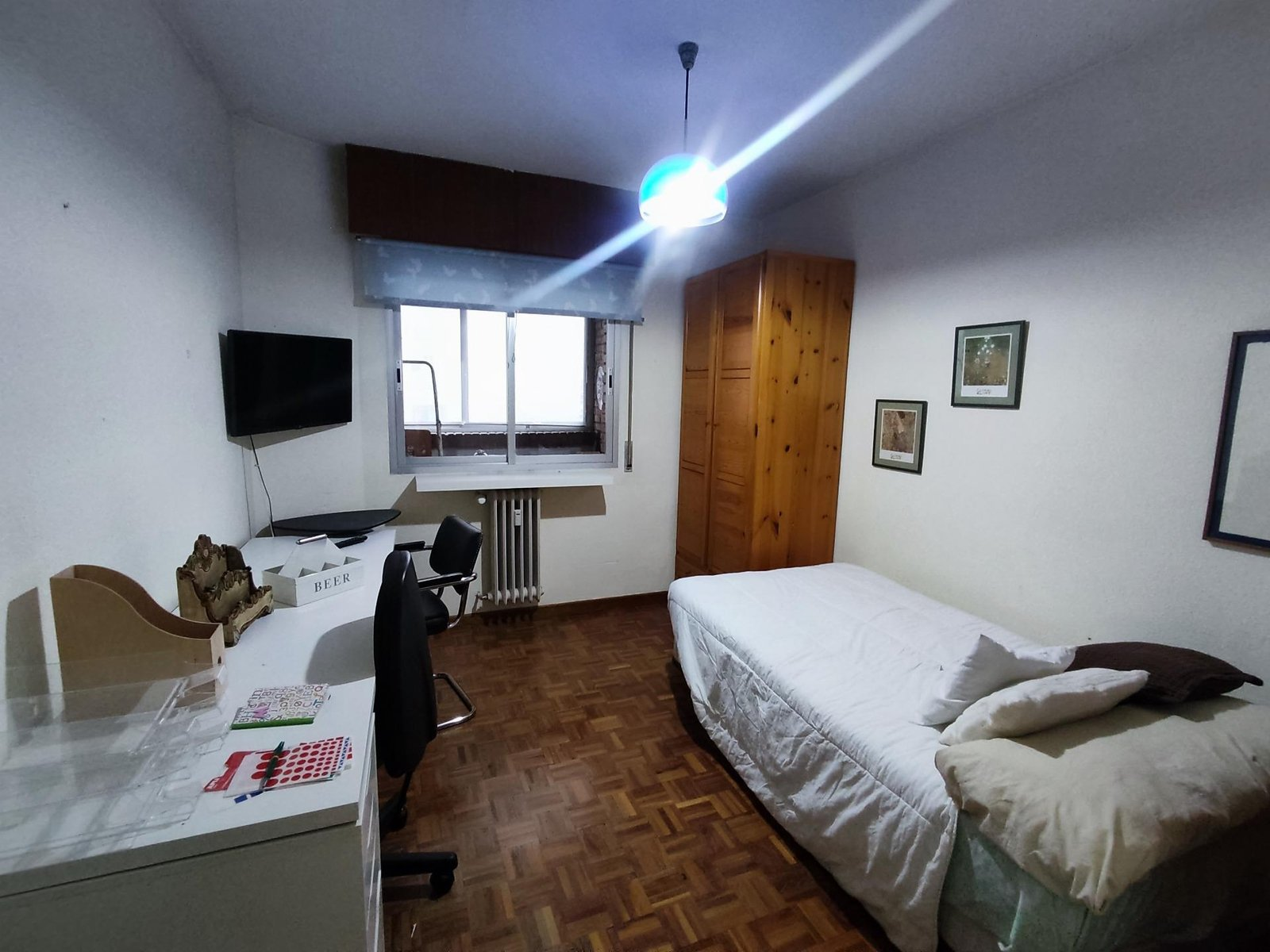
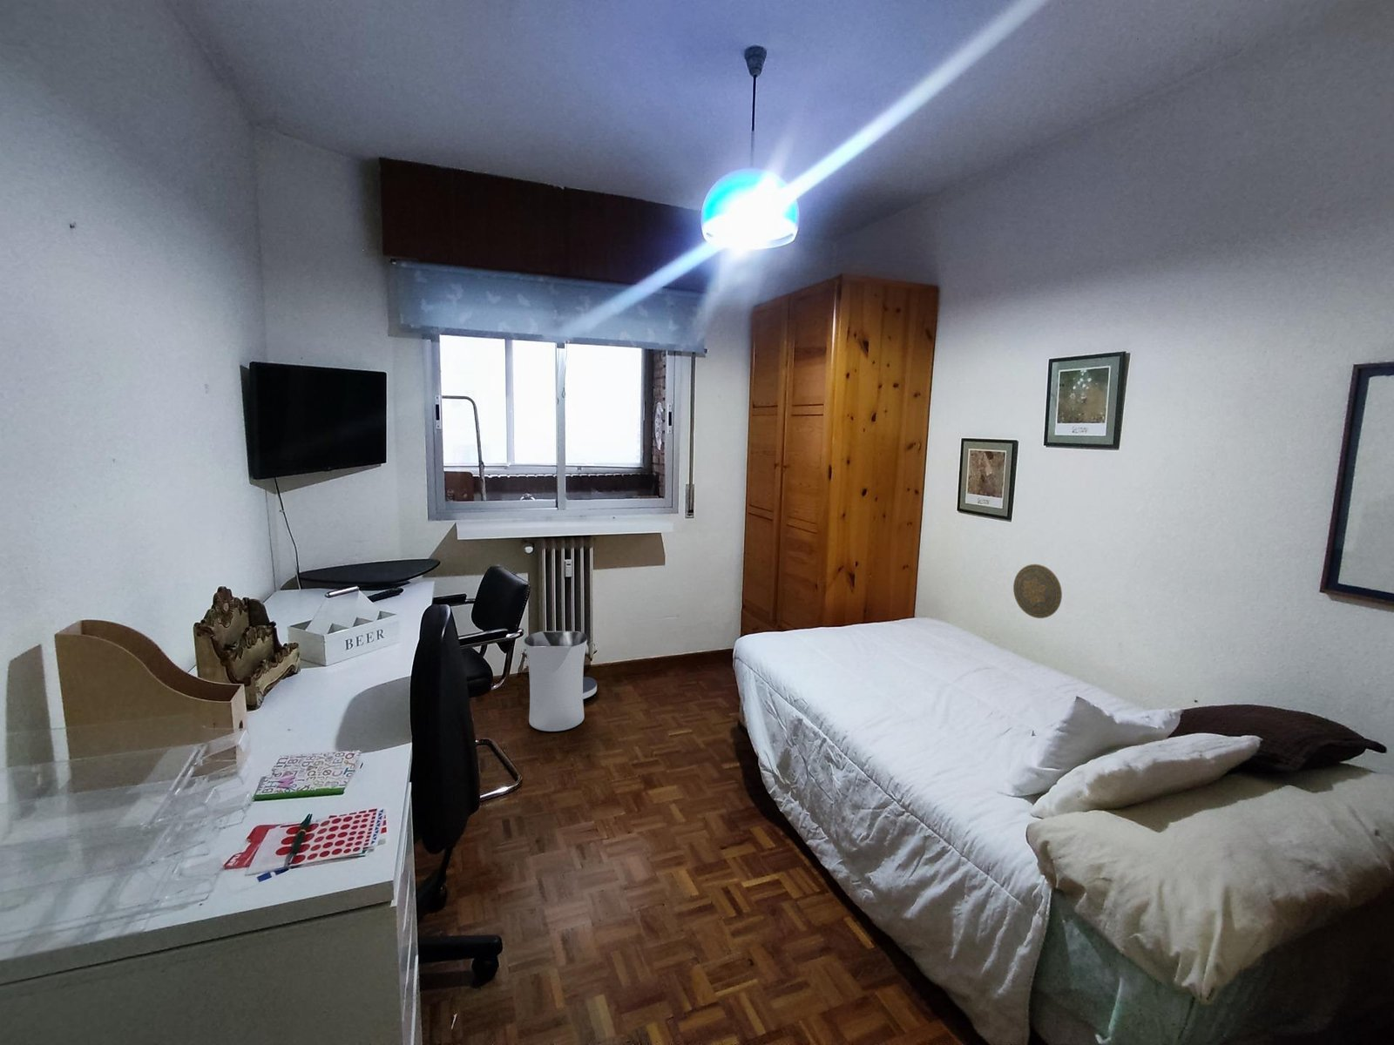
+ trash can (562, 668)
+ decorative plate (1035, 592)
